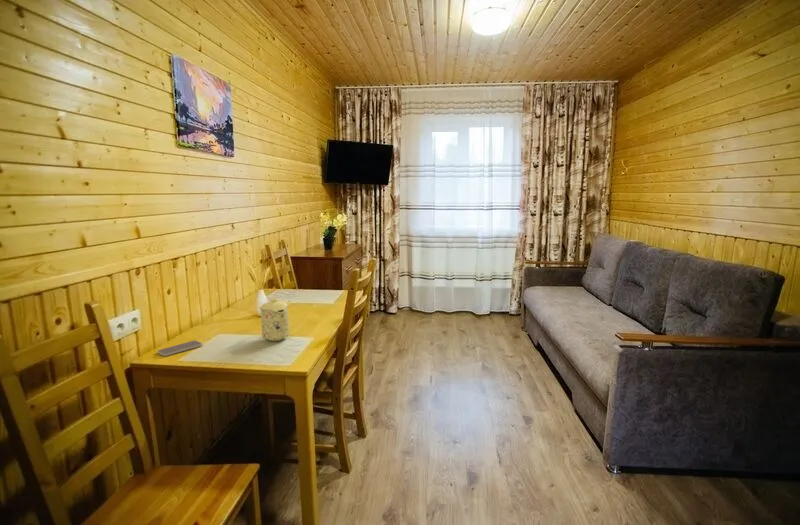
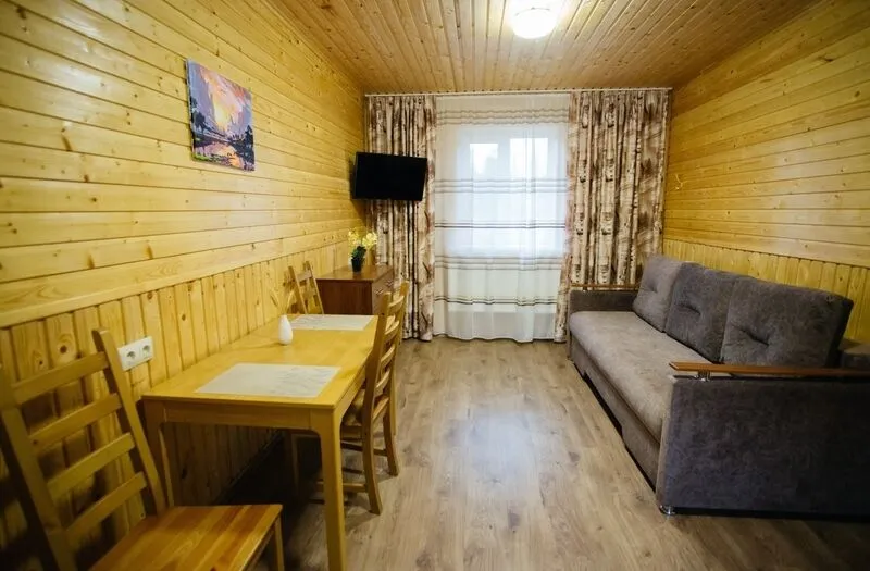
- smartphone (180, 347)
- mug (274, 318)
